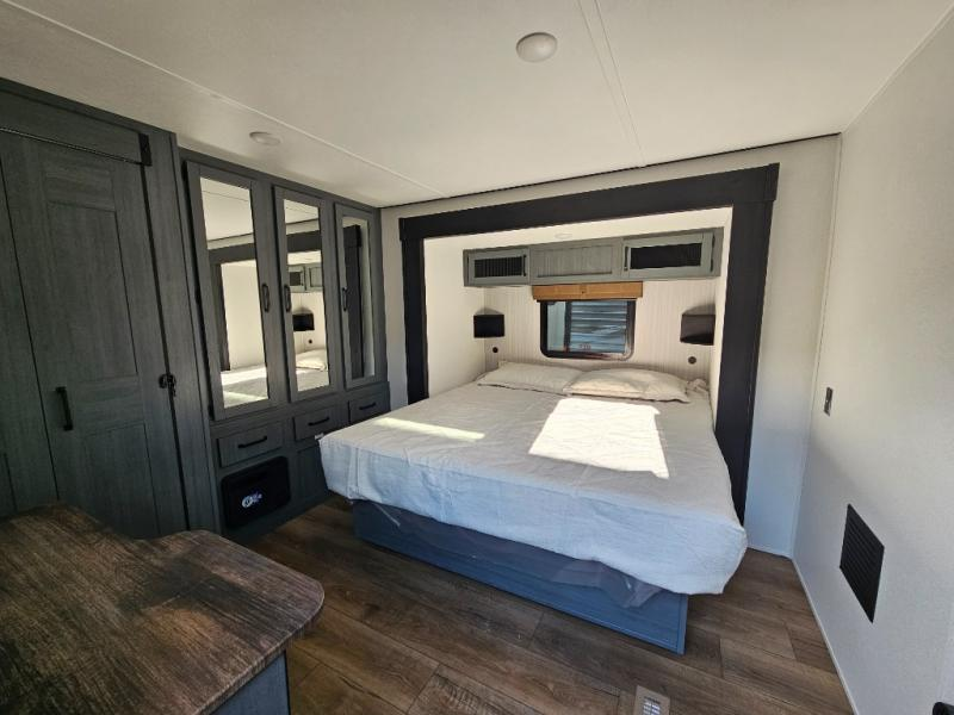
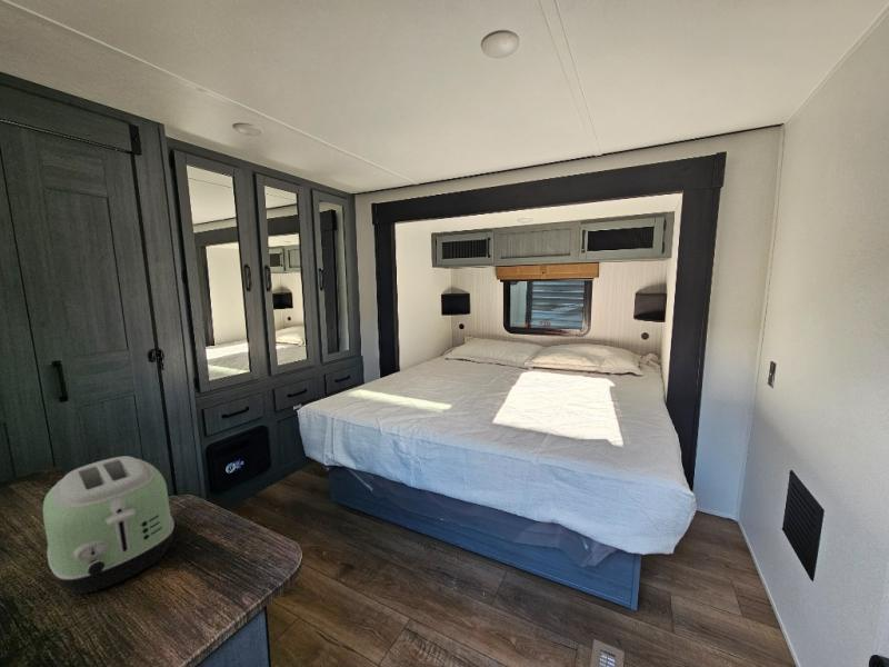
+ toaster (111, 516)
